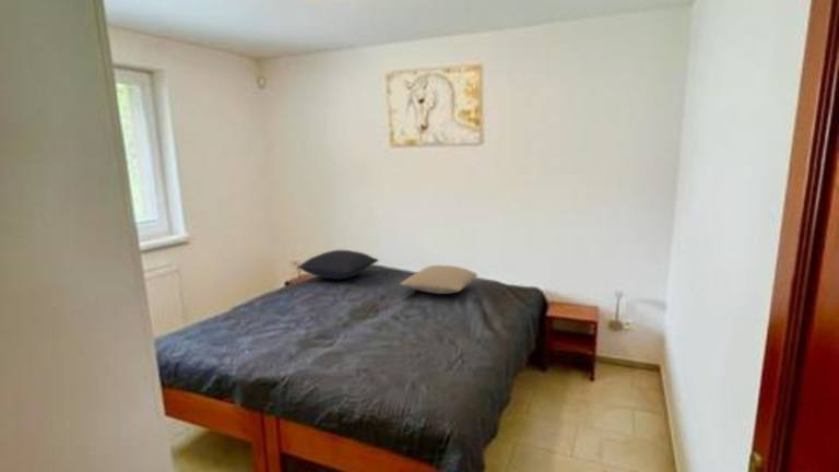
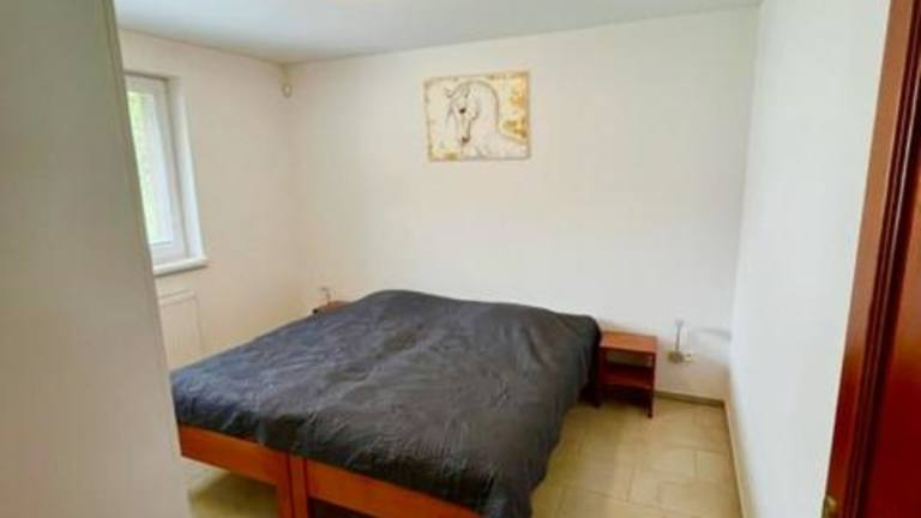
- pillow (440, 279)
- pillow (339, 264)
